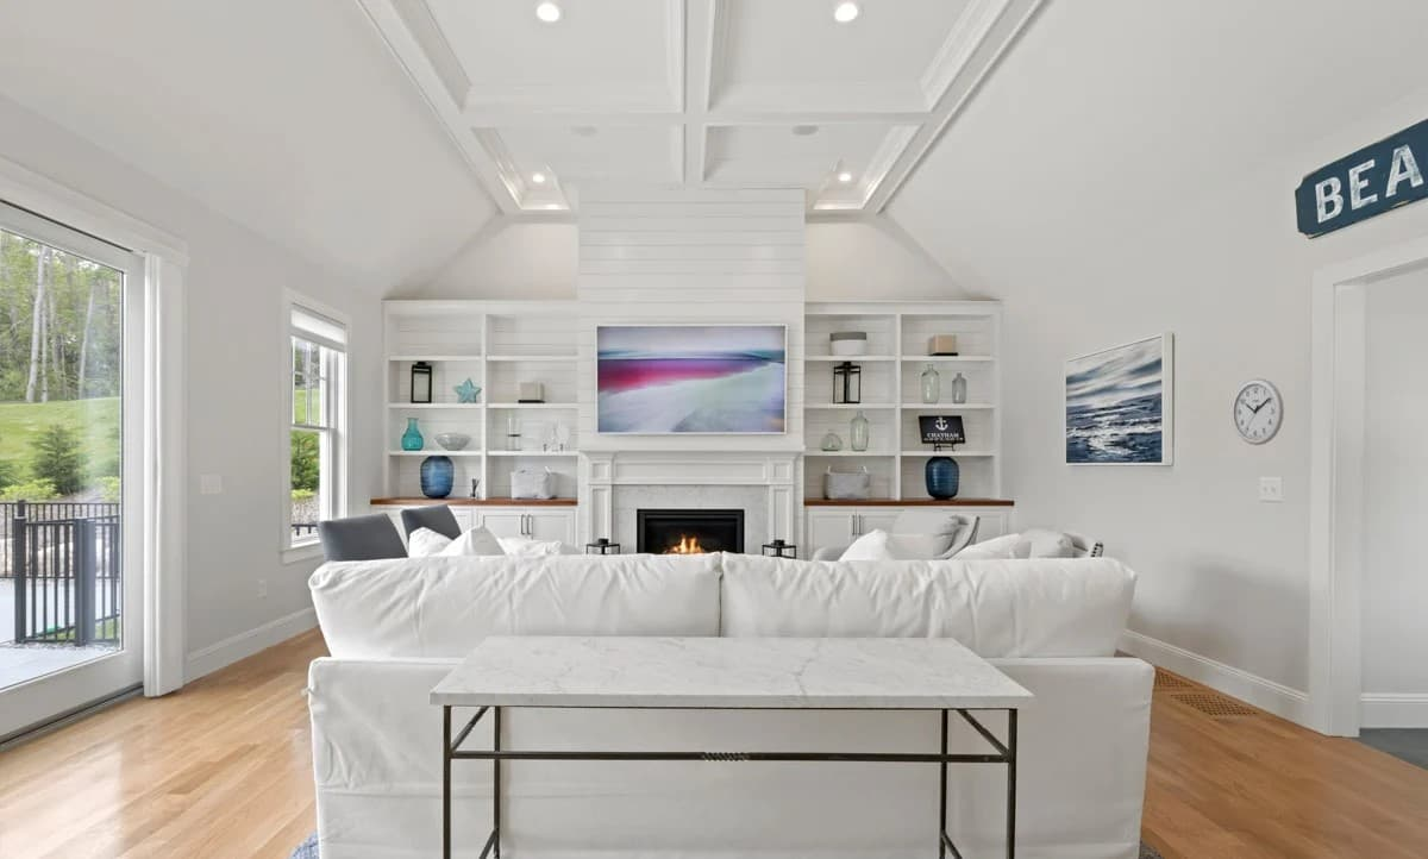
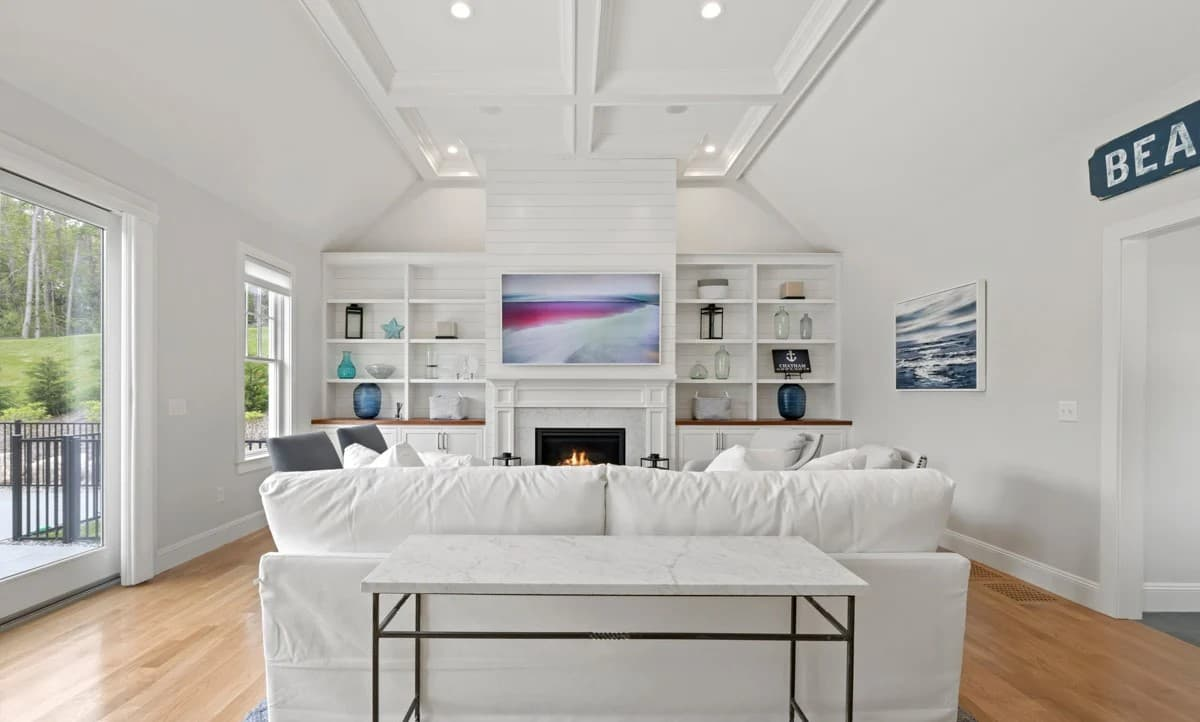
- wall clock (1255, 412)
